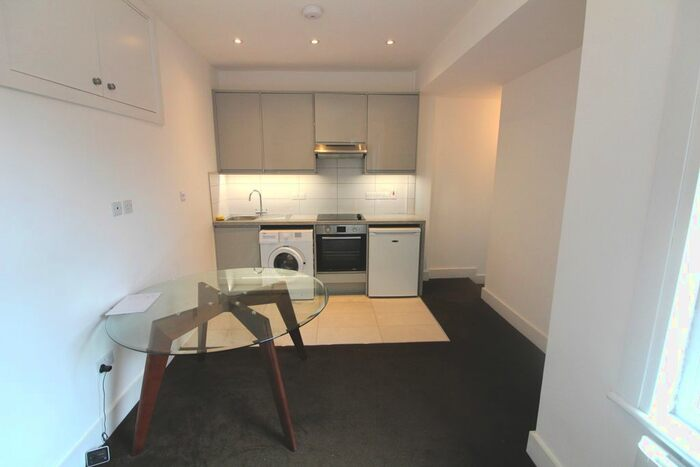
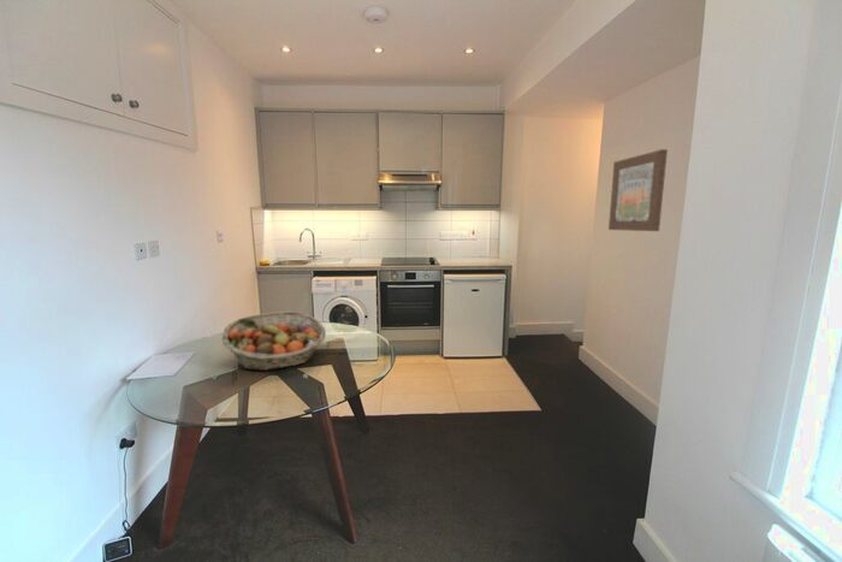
+ wall art (634, 194)
+ fruit basket (275, 339)
